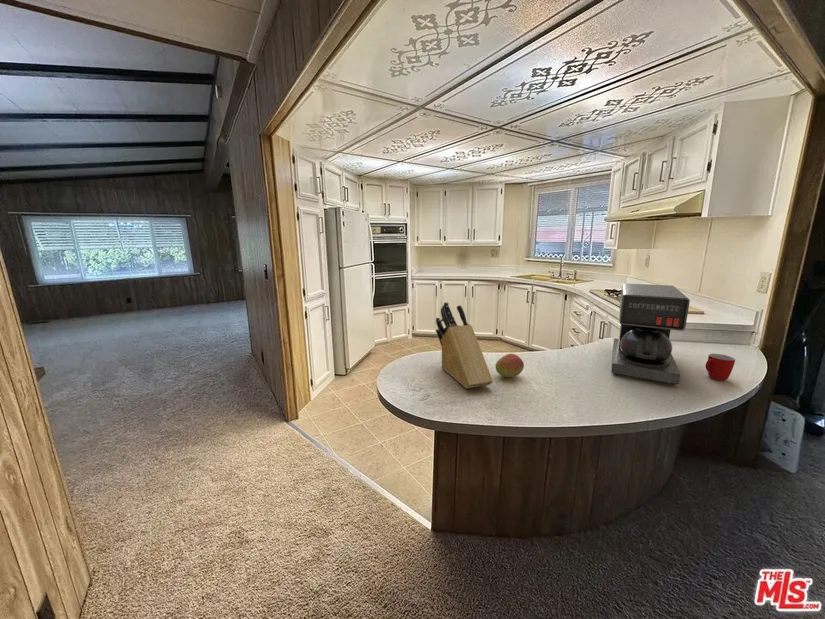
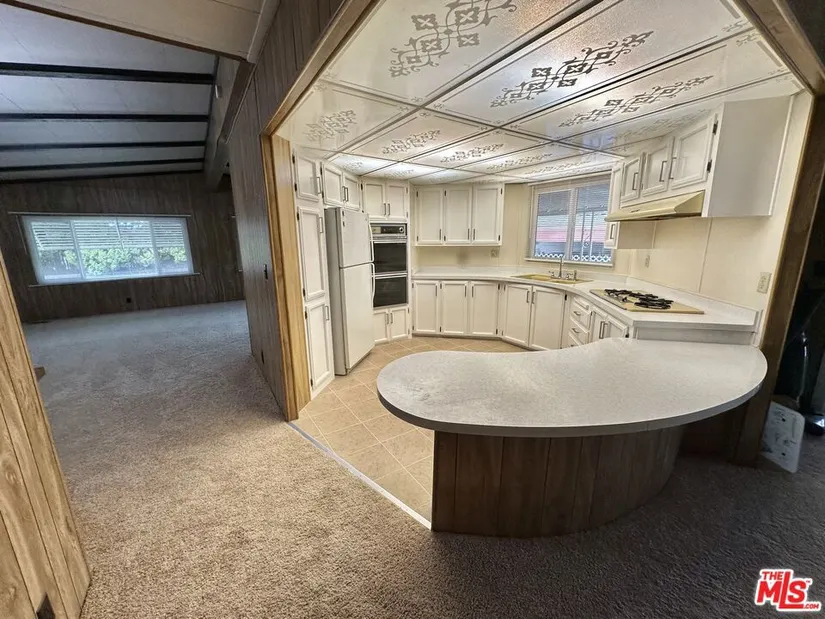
- fruit (510, 365)
- knife block (461, 340)
- coffee maker (645, 328)
- mug (716, 367)
